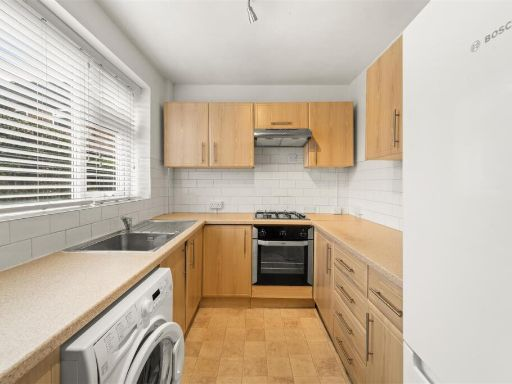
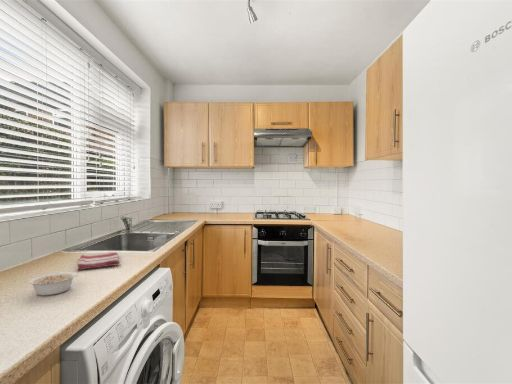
+ legume (55, 282)
+ dish towel (99, 259)
